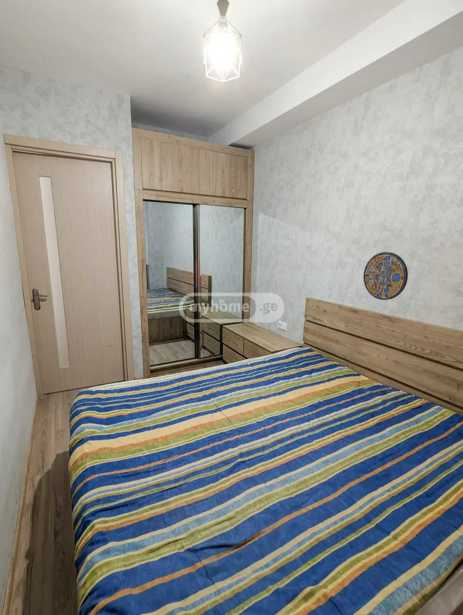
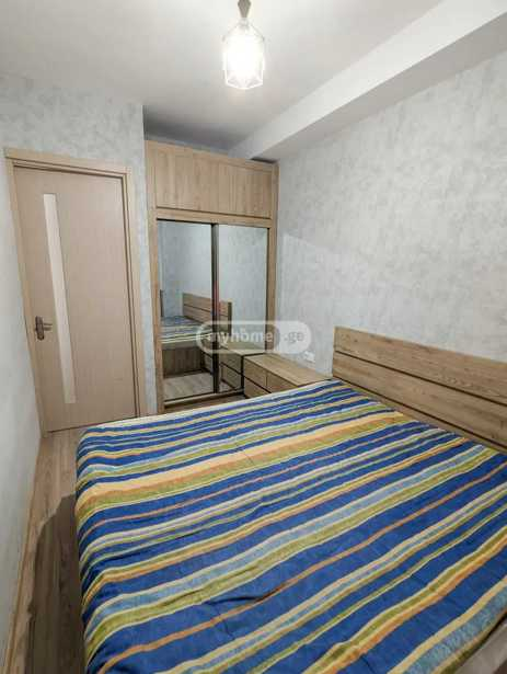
- manhole cover (384, 276)
